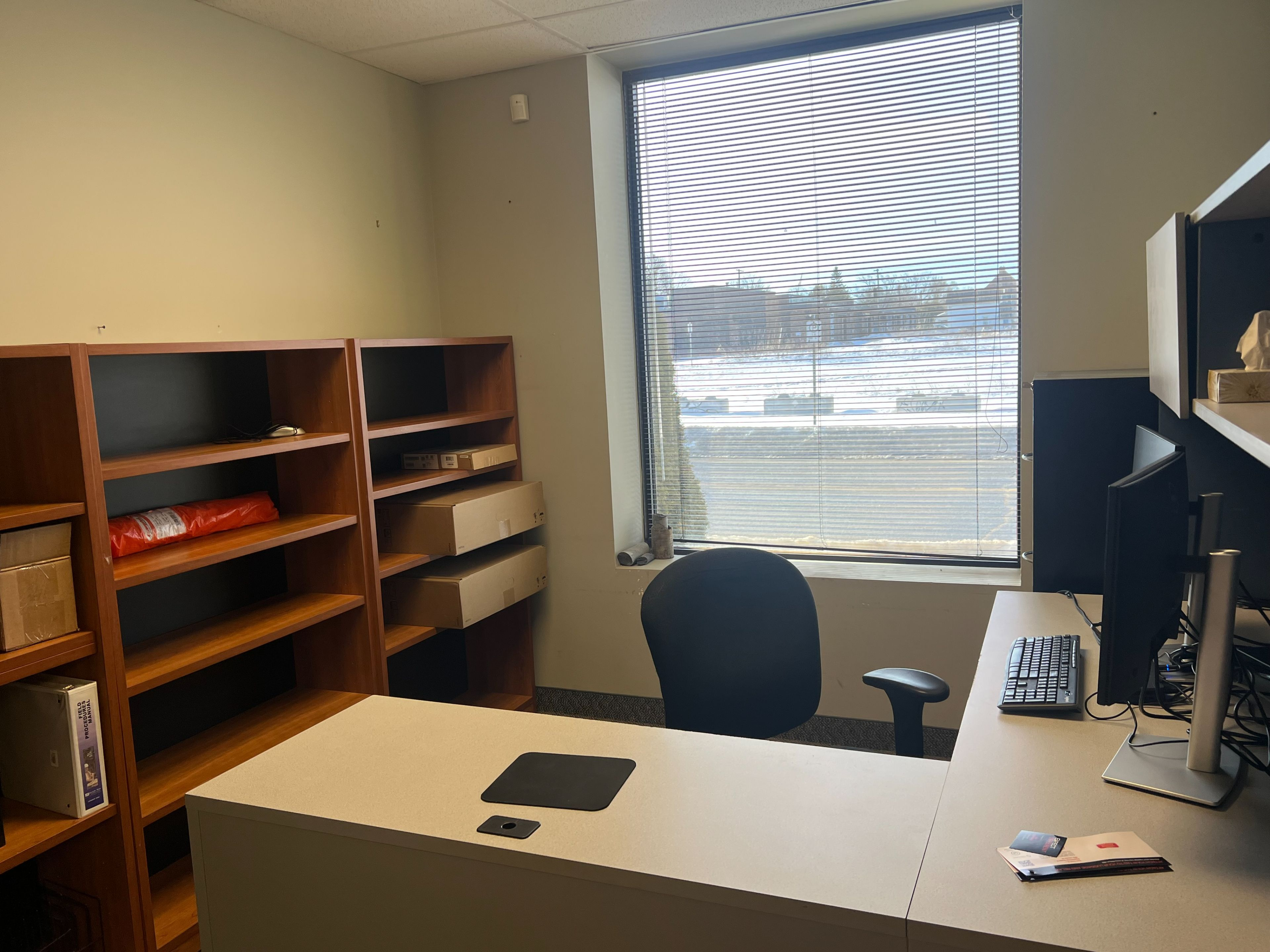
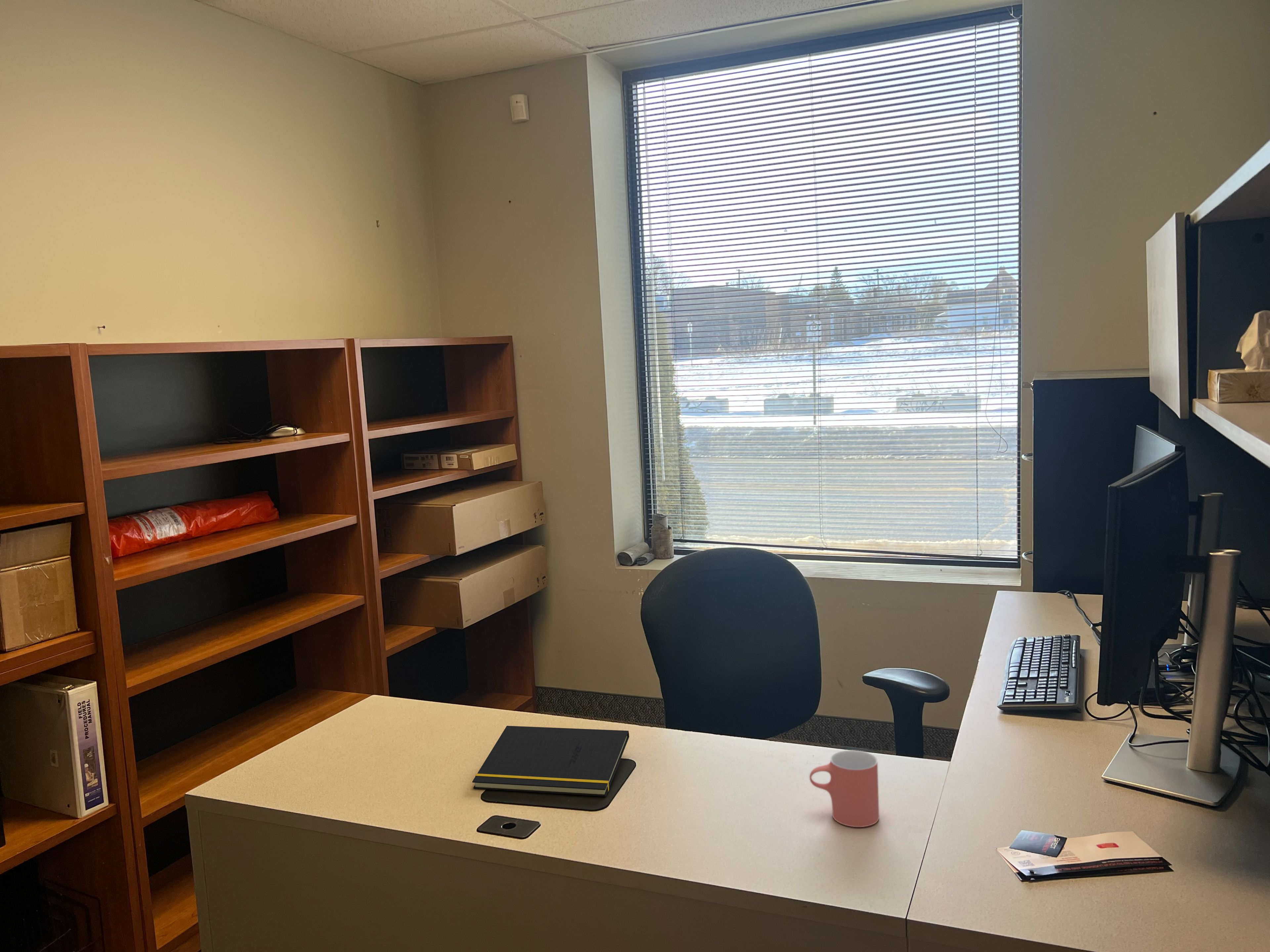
+ cup (844, 787)
+ notepad (553, 759)
